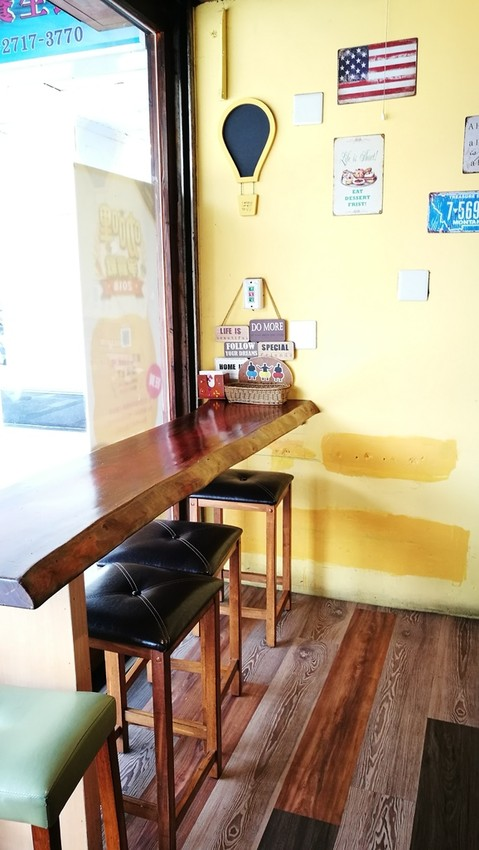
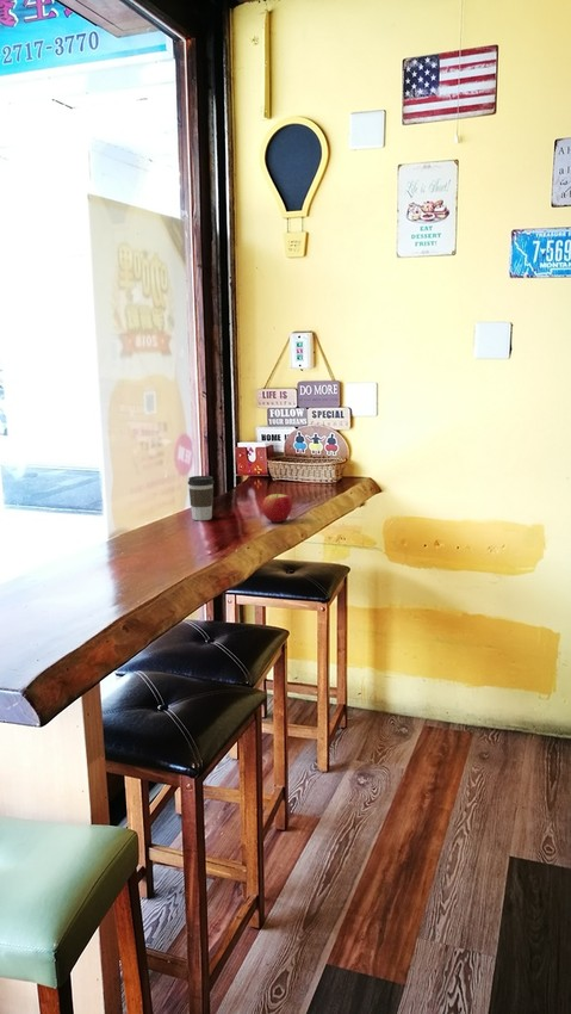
+ coffee cup (200, 497)
+ apple (277, 503)
